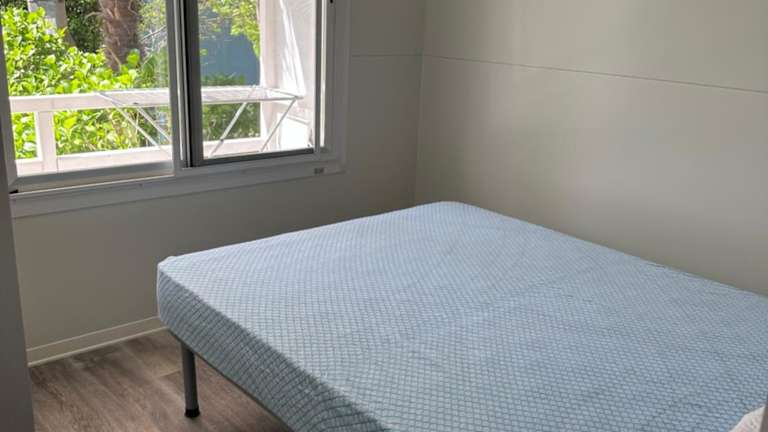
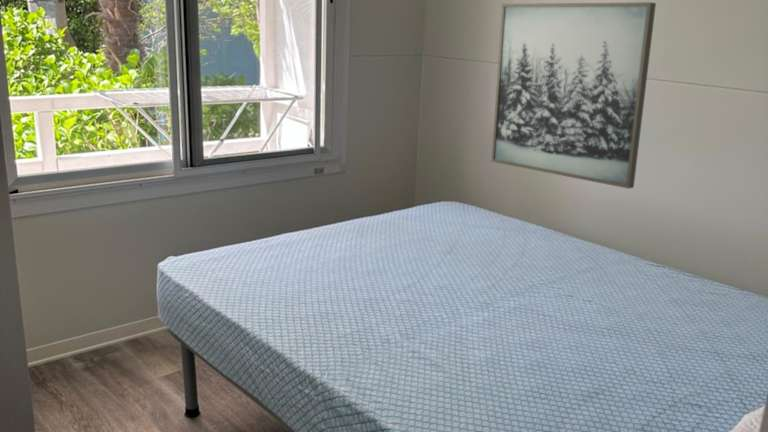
+ wall art (564, 91)
